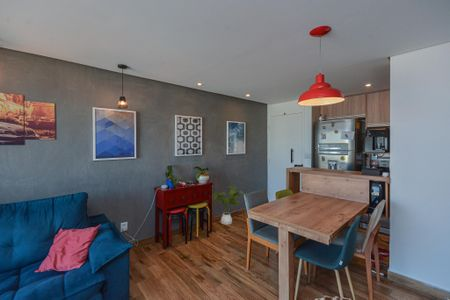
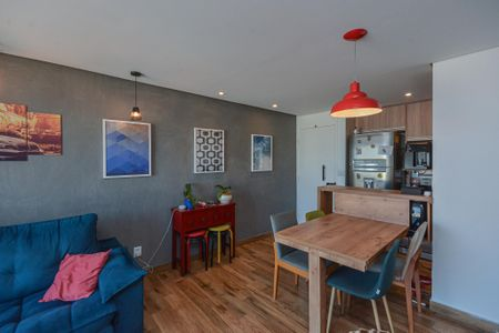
- house plant (231, 204)
